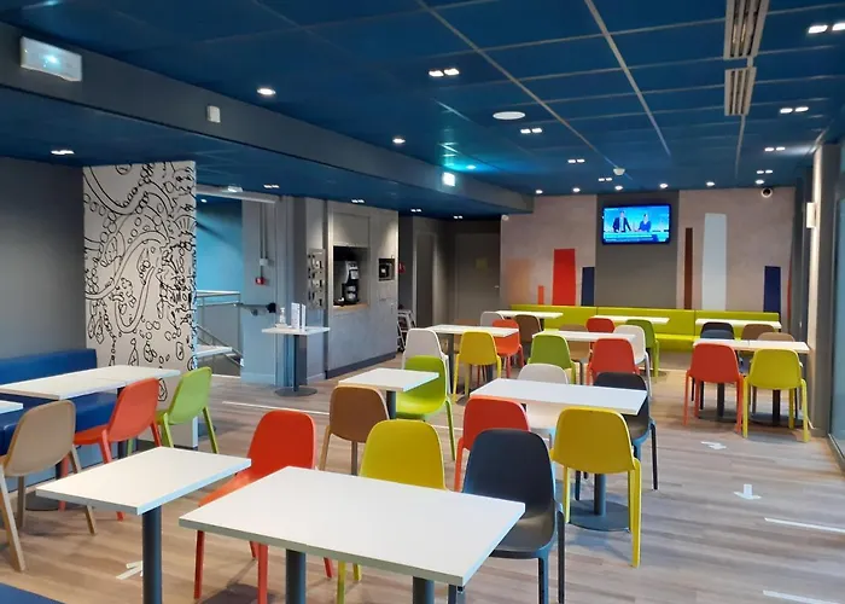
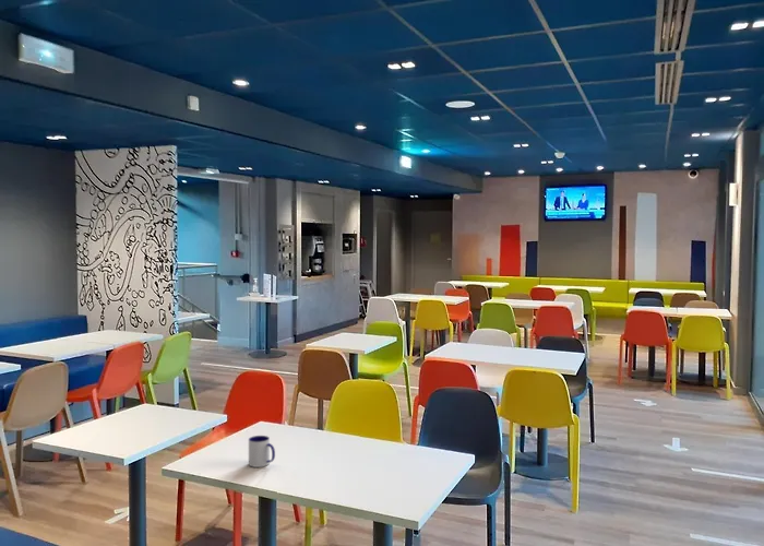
+ mug (262, 451)
